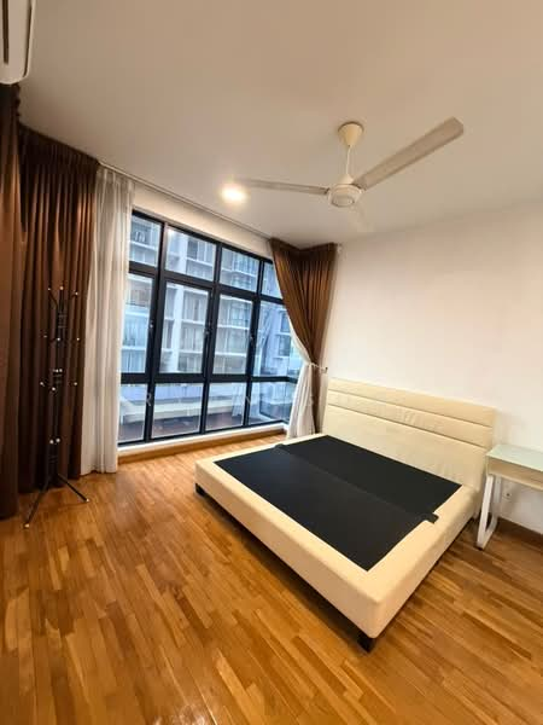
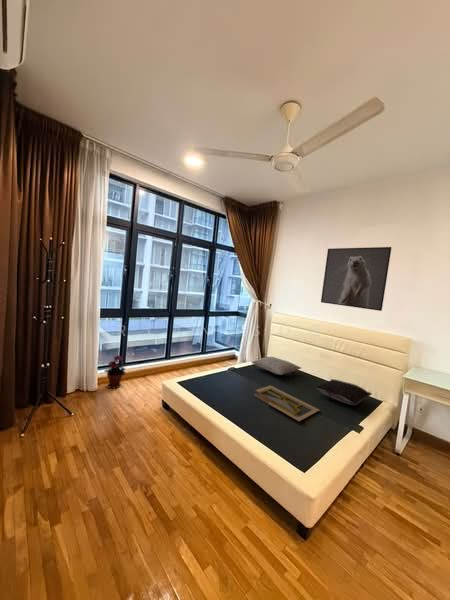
+ serving tray (282, 402)
+ potted plant (115, 370)
+ pillow (276, 366)
+ pillow (342, 391)
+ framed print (352, 277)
